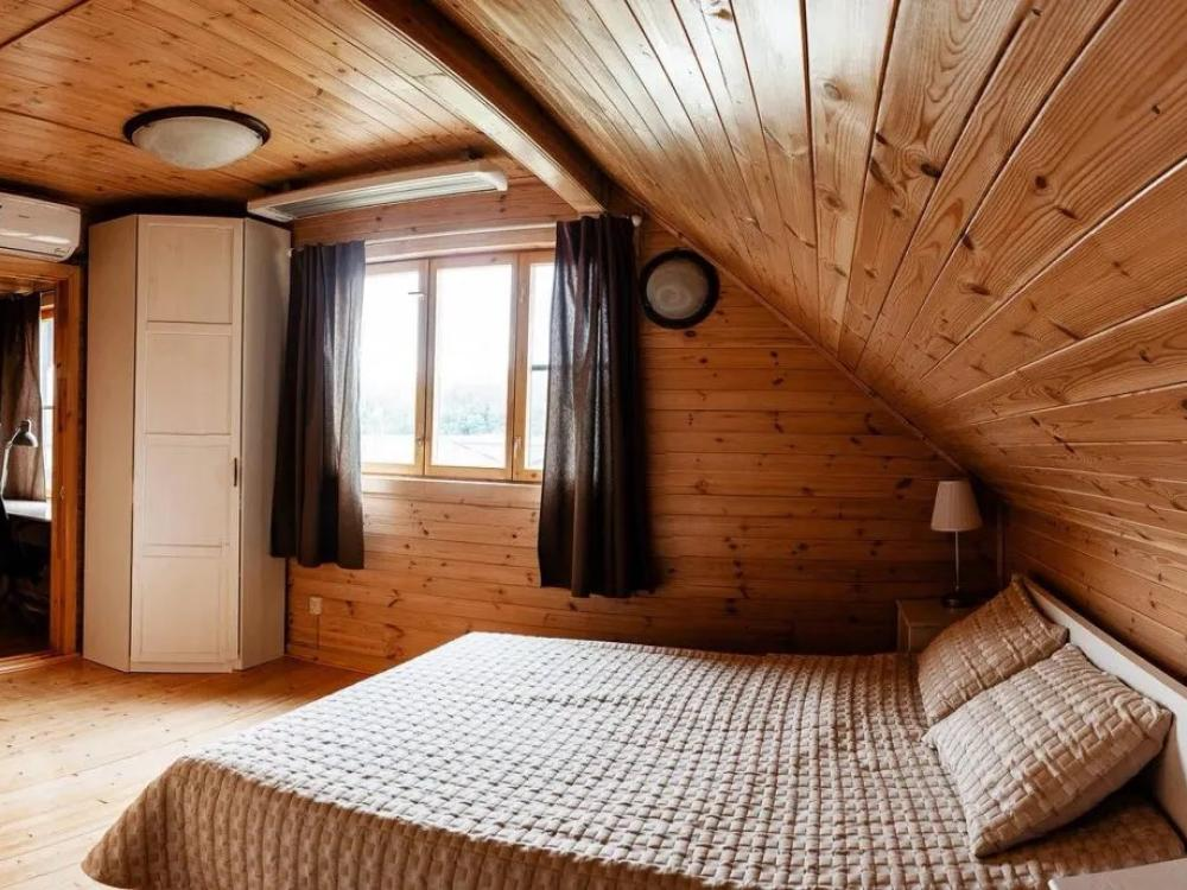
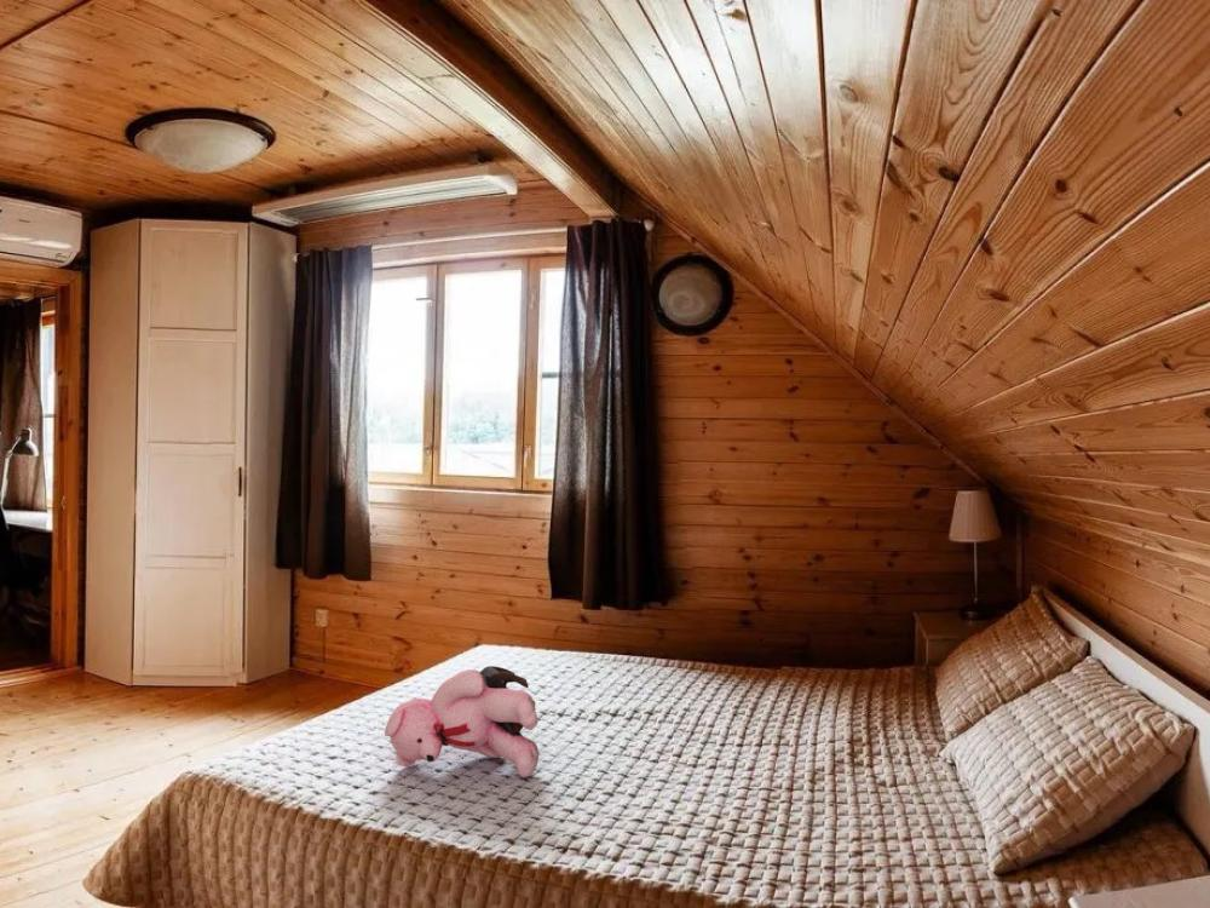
+ stuffed bear (473, 718)
